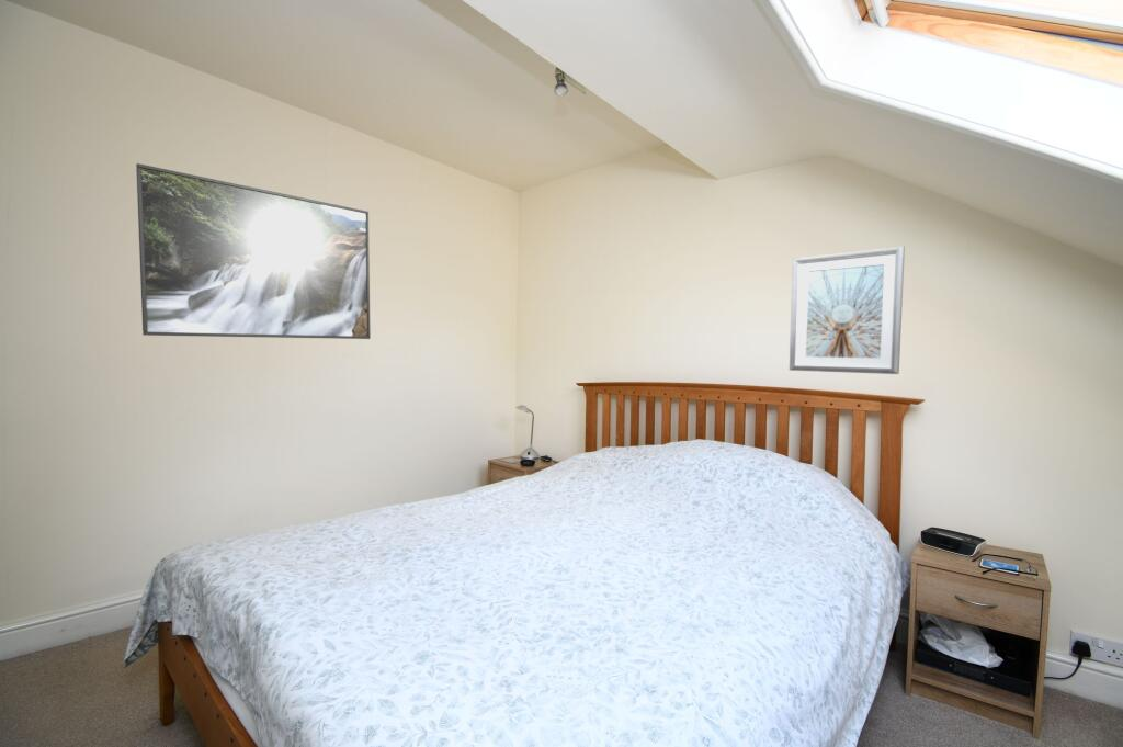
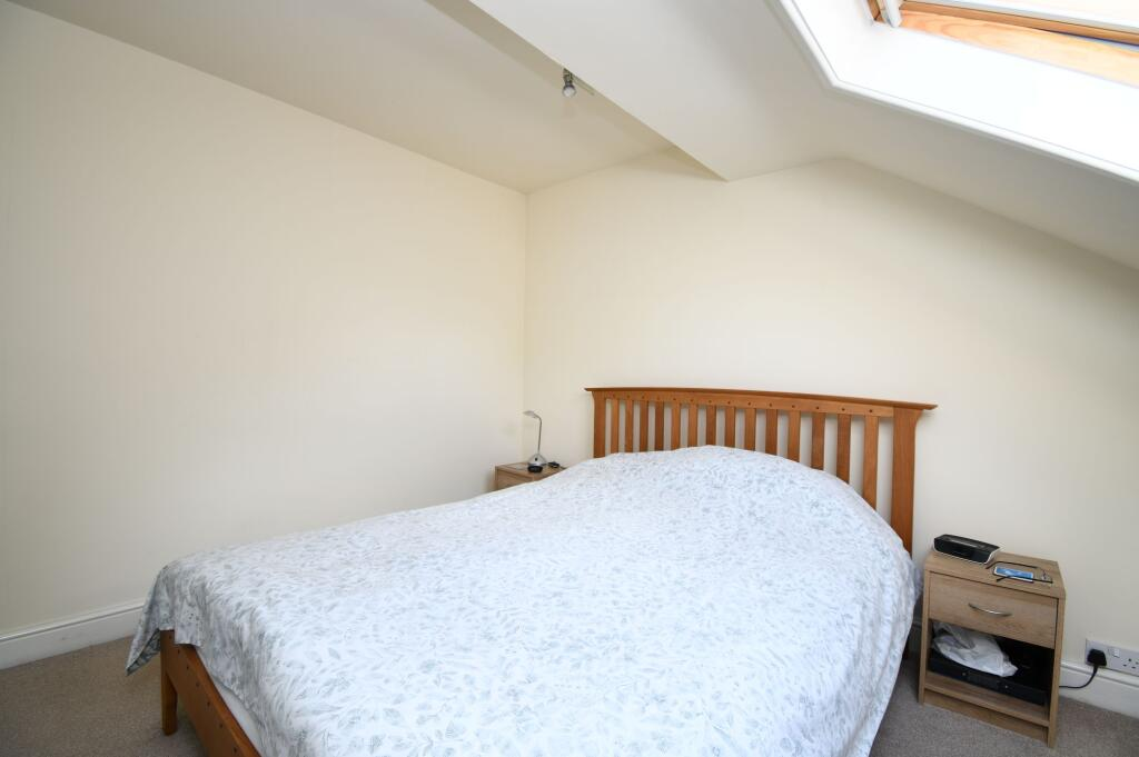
- picture frame (842, 313)
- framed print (271, 264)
